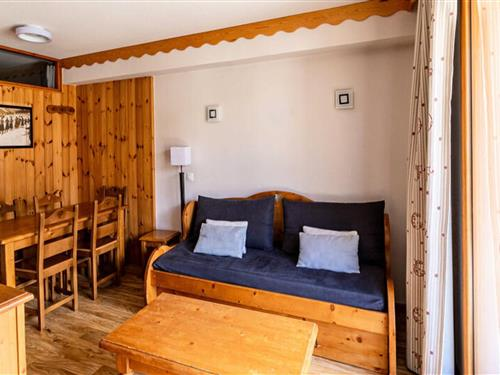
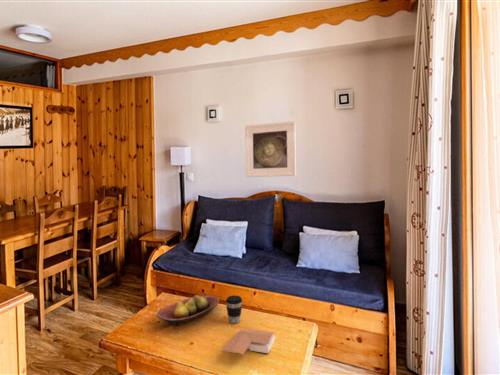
+ coffee cup (234, 309)
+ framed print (269, 150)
+ fruit bowl (189, 307)
+ book (249, 344)
